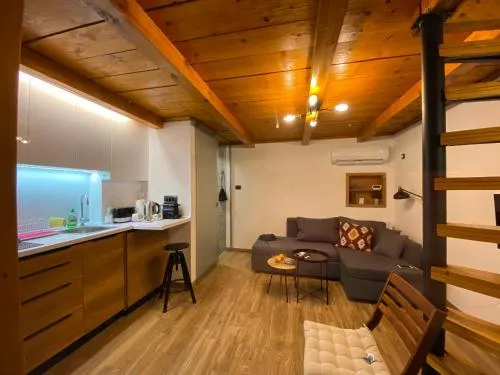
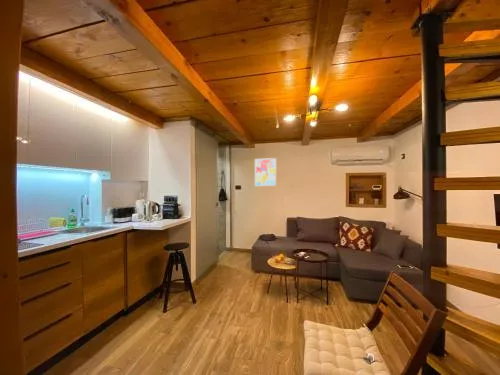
+ wall art (265, 172)
